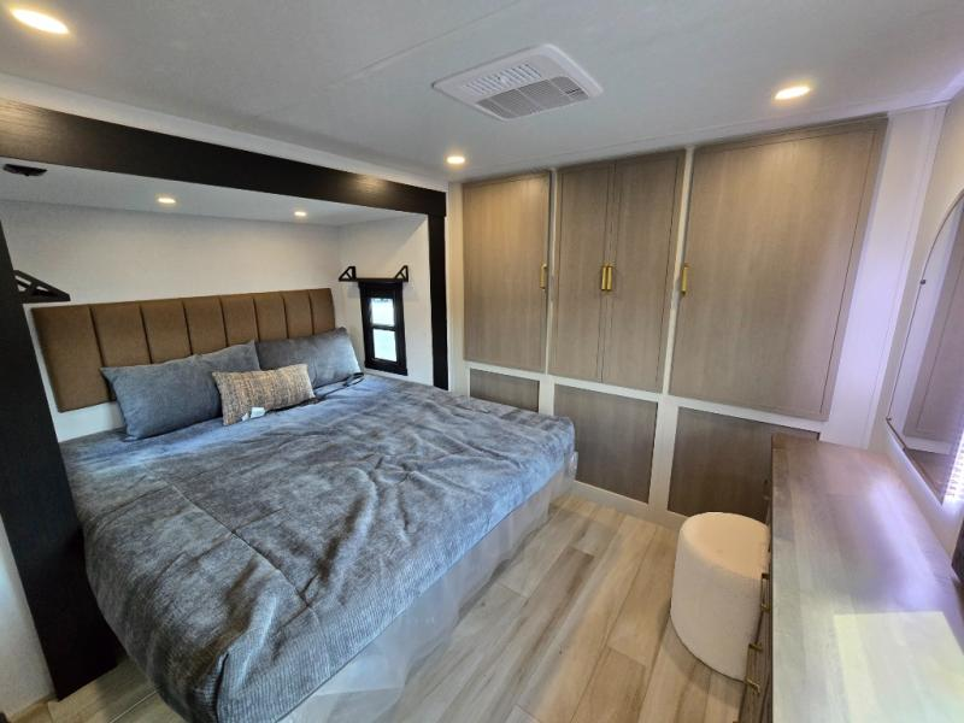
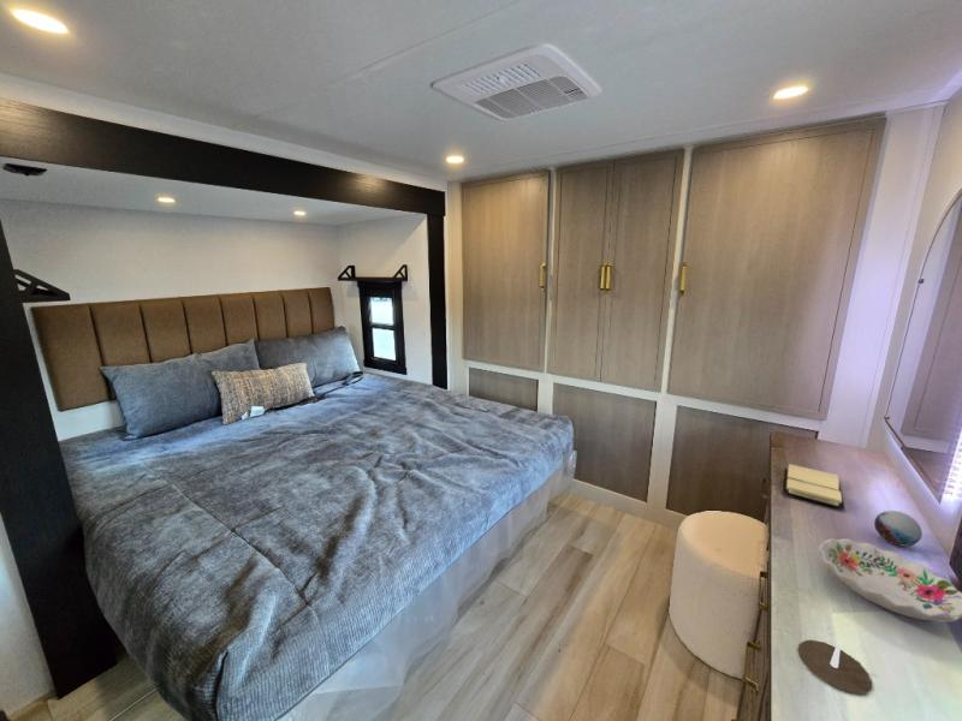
+ decorative orb (897, 528)
+ candle (835, 653)
+ decorative bowl (886, 580)
+ book (810, 483)
